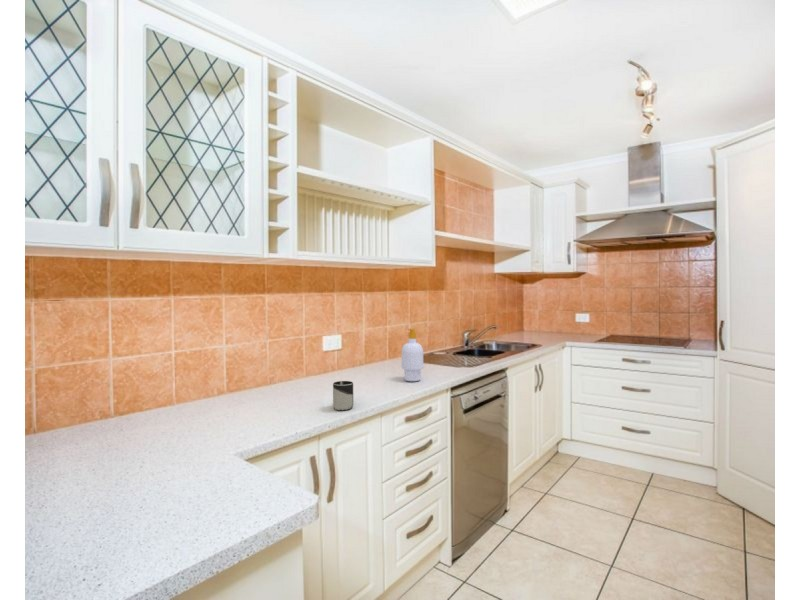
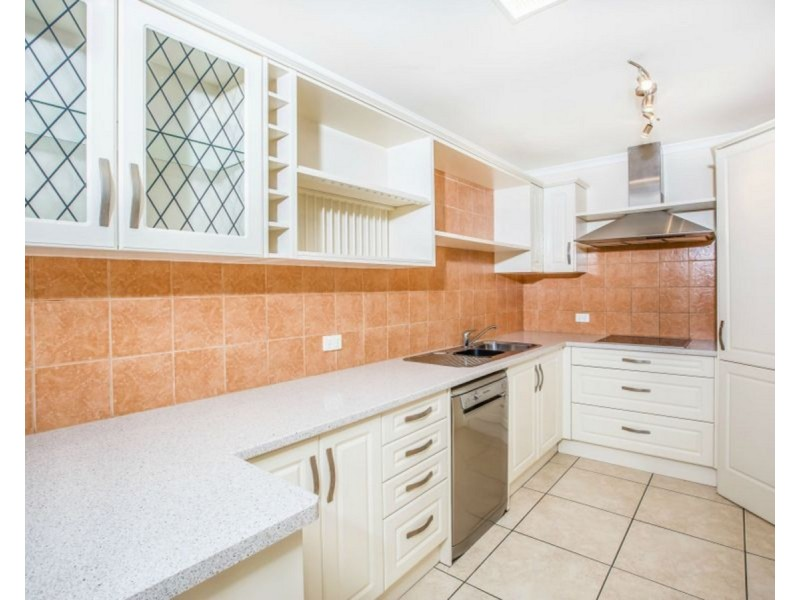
- soap bottle (412, 354)
- cup (343, 394)
